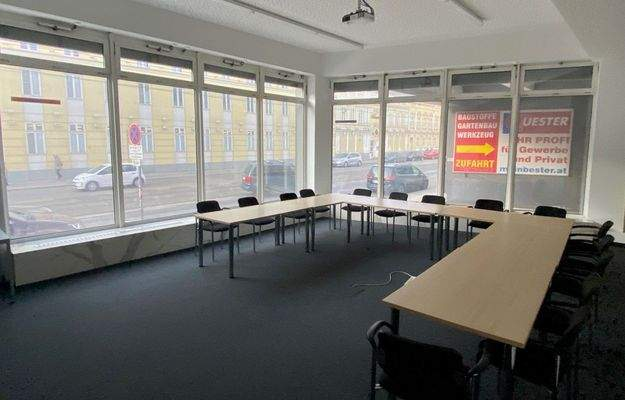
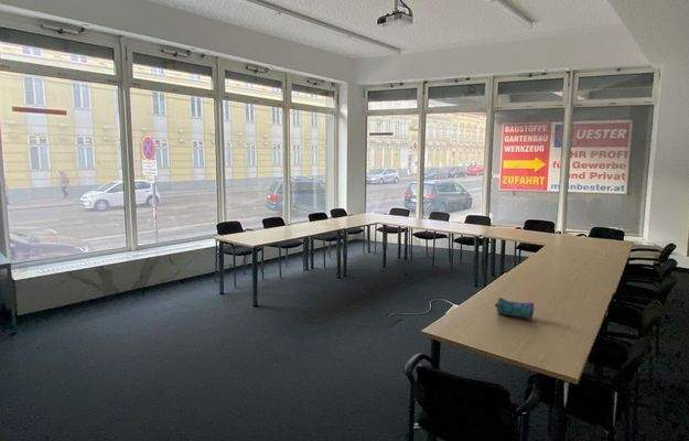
+ pencil case (514, 308)
